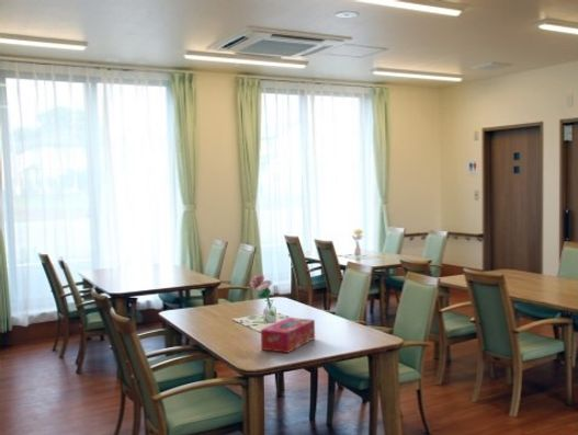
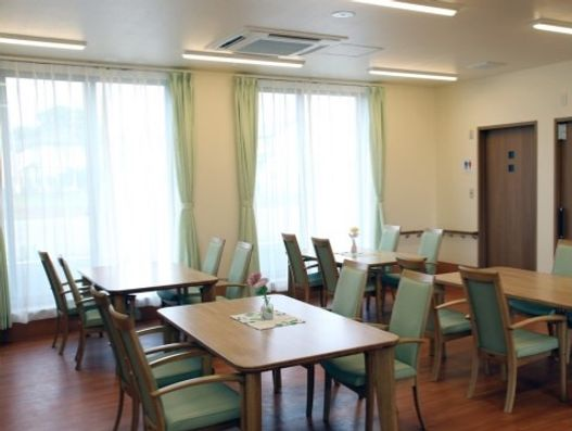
- tissue box (288, 334)
